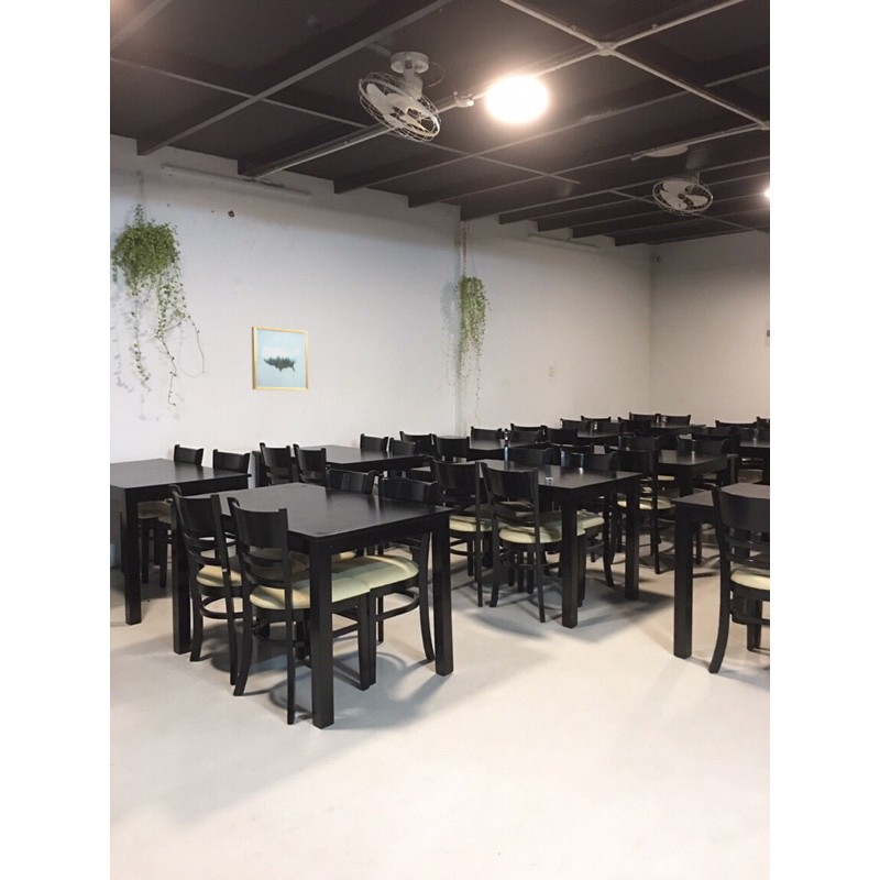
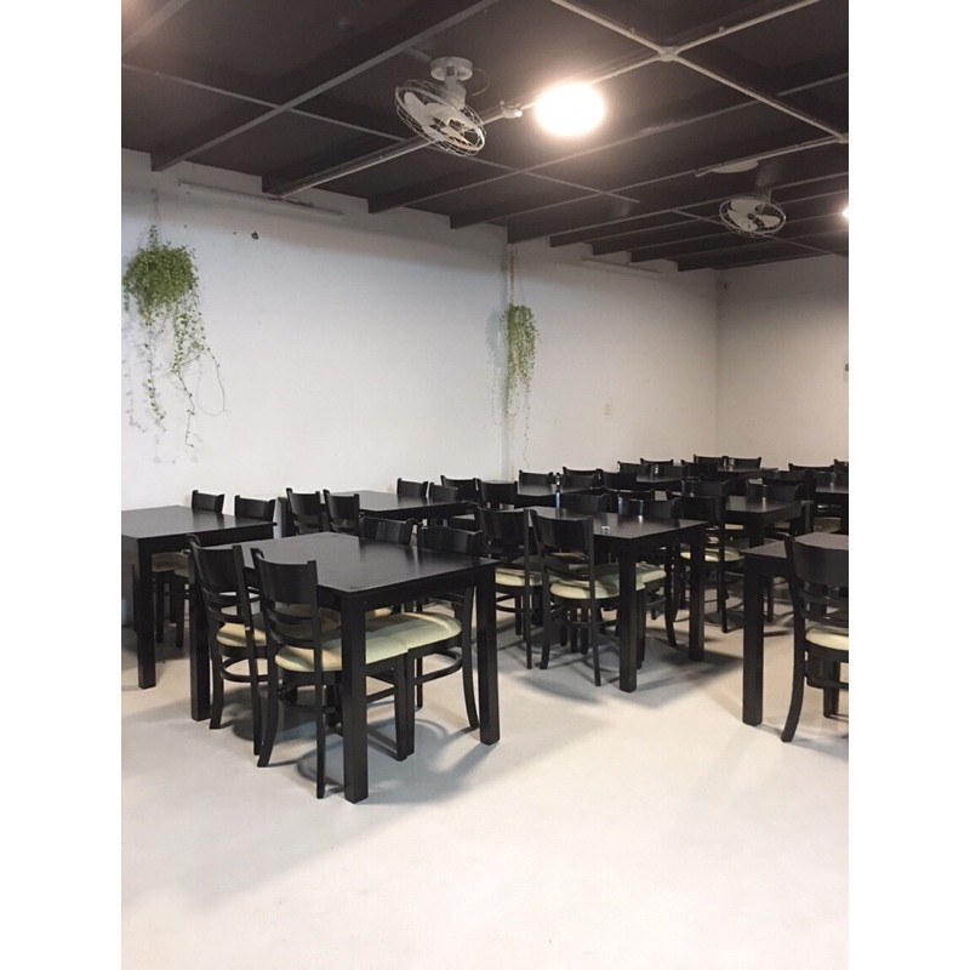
- wall art (280, 359)
